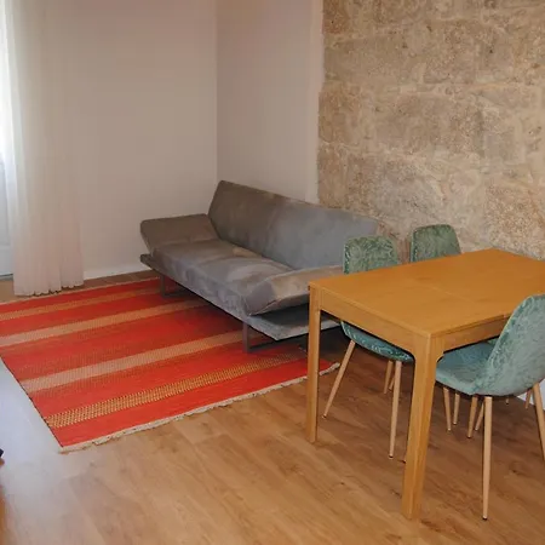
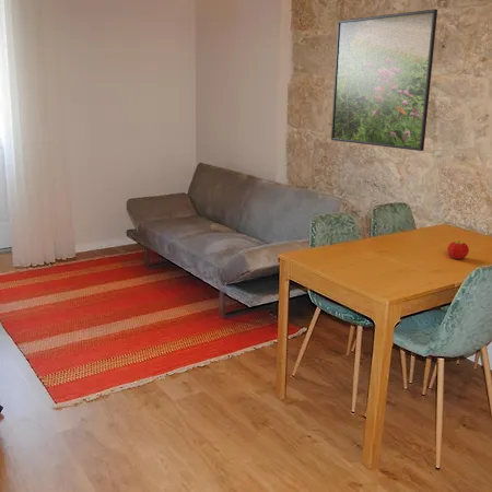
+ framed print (378, 82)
+ fruit (457, 248)
